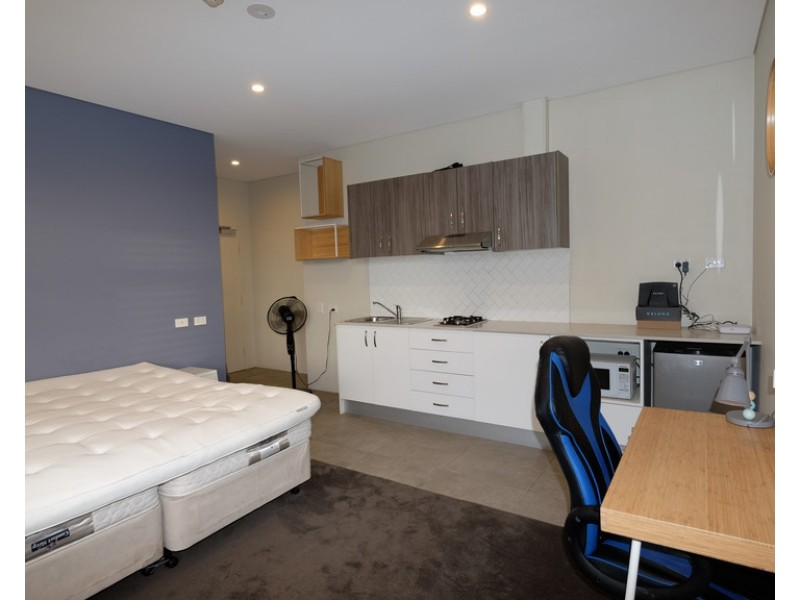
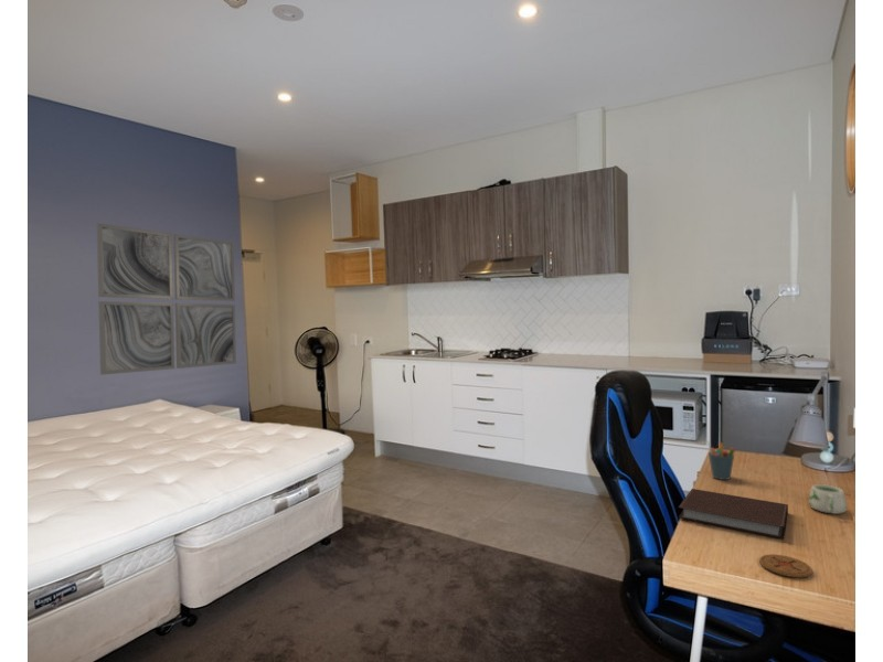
+ notebook (733, 510)
+ coaster (785, 565)
+ pen holder (721, 459)
+ mug (828, 500)
+ wall art (175, 299)
